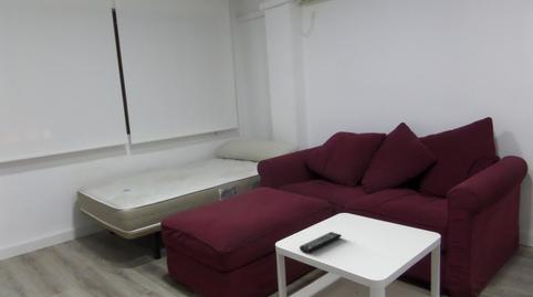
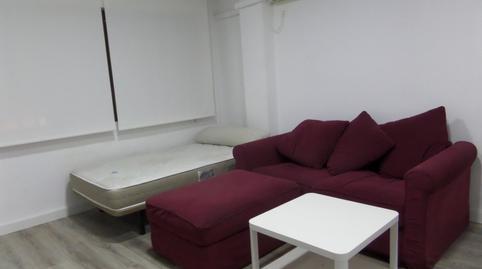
- remote control (321, 242)
